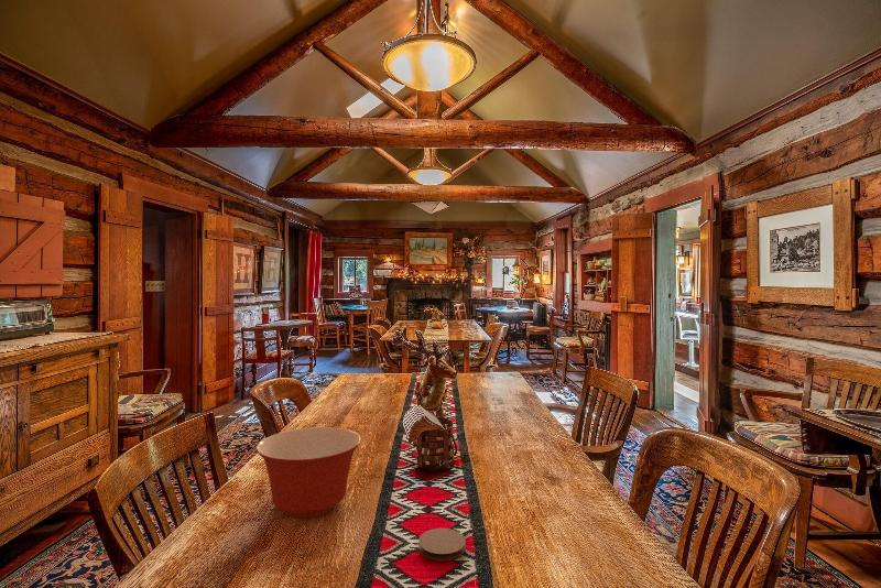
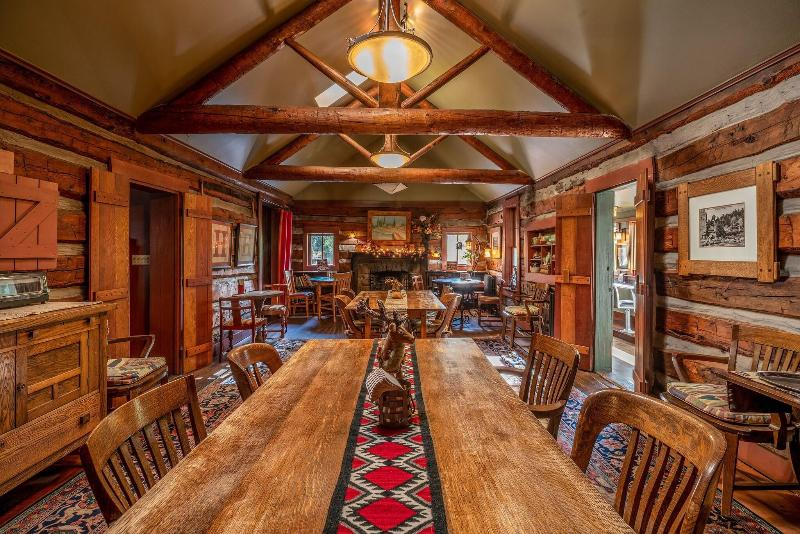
- coaster (442, 543)
- mixing bowl (309, 473)
